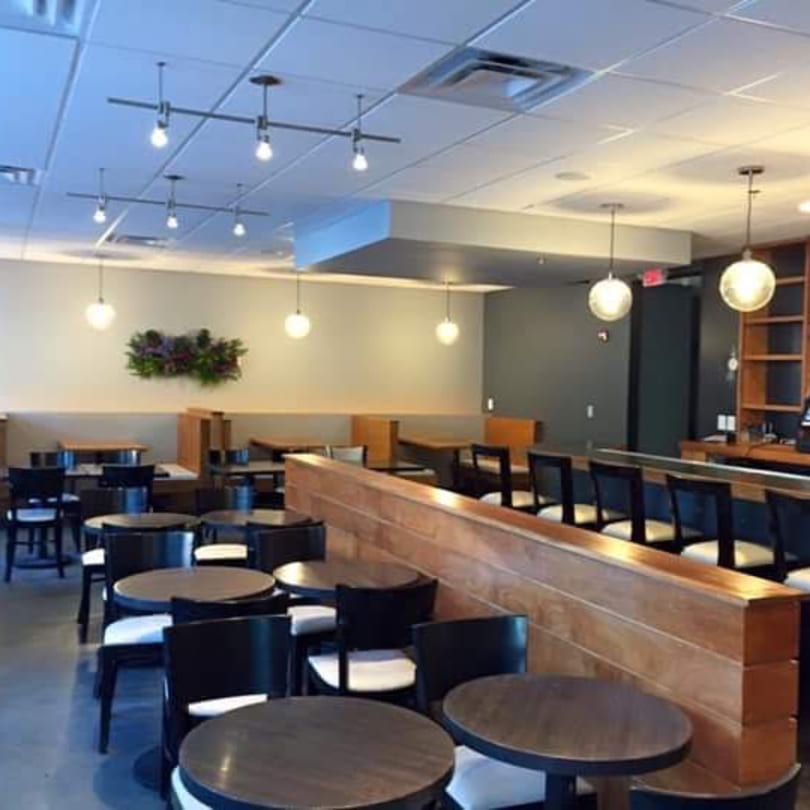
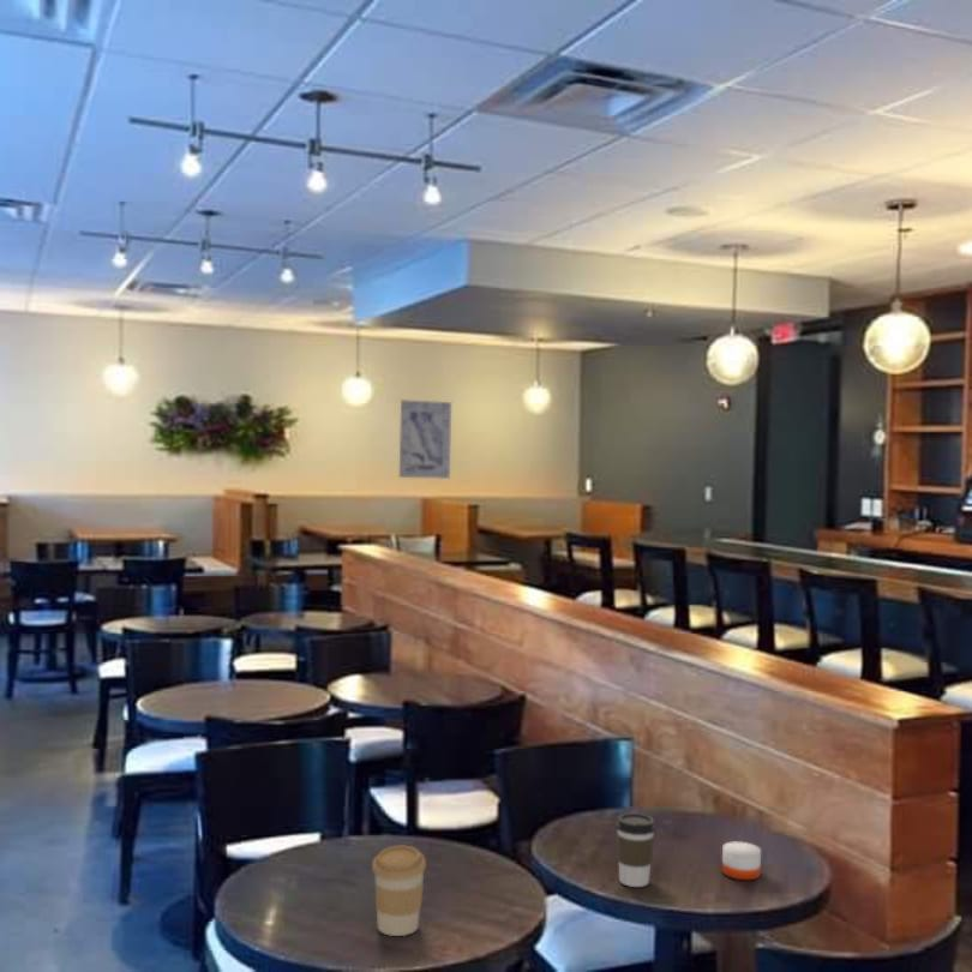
+ wall art (425, 439)
+ coffee cup (398, 889)
+ candle (742, 846)
+ coffee cup (635, 850)
